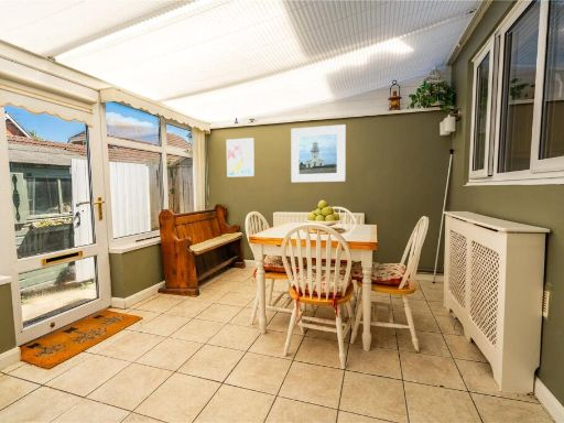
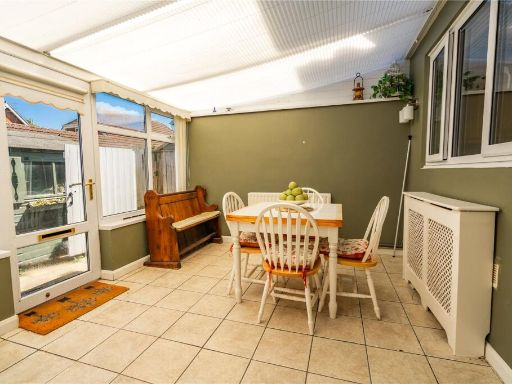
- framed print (317, 154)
- wall art (240, 158)
